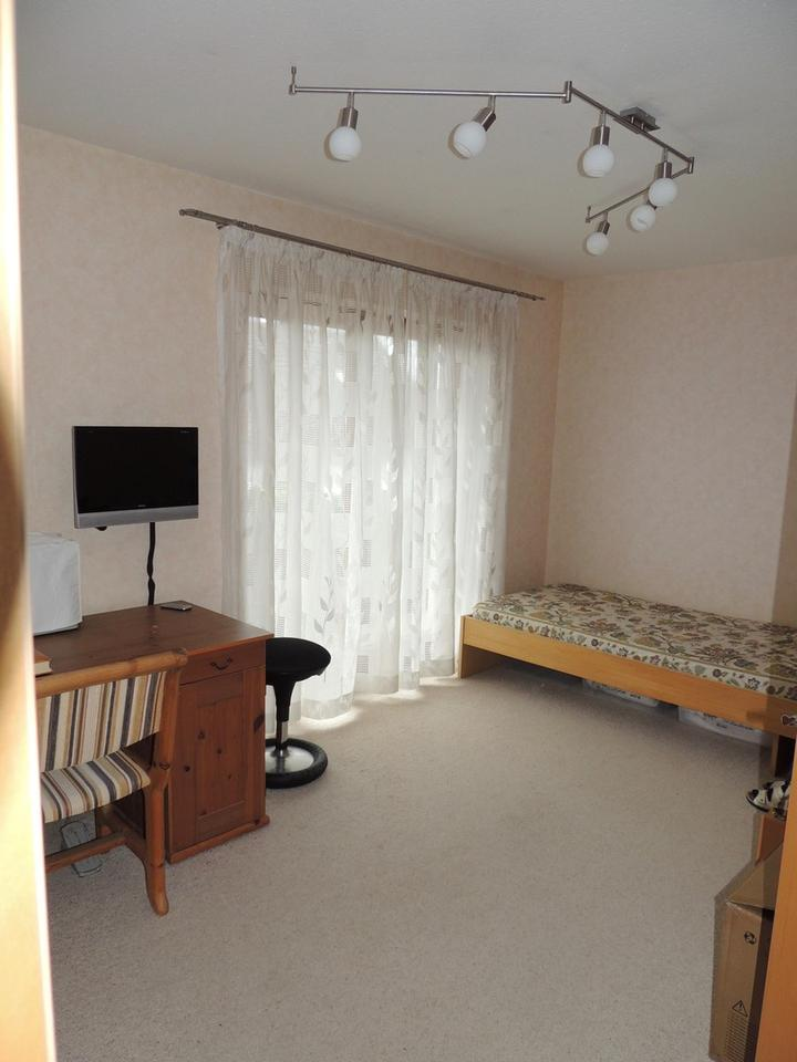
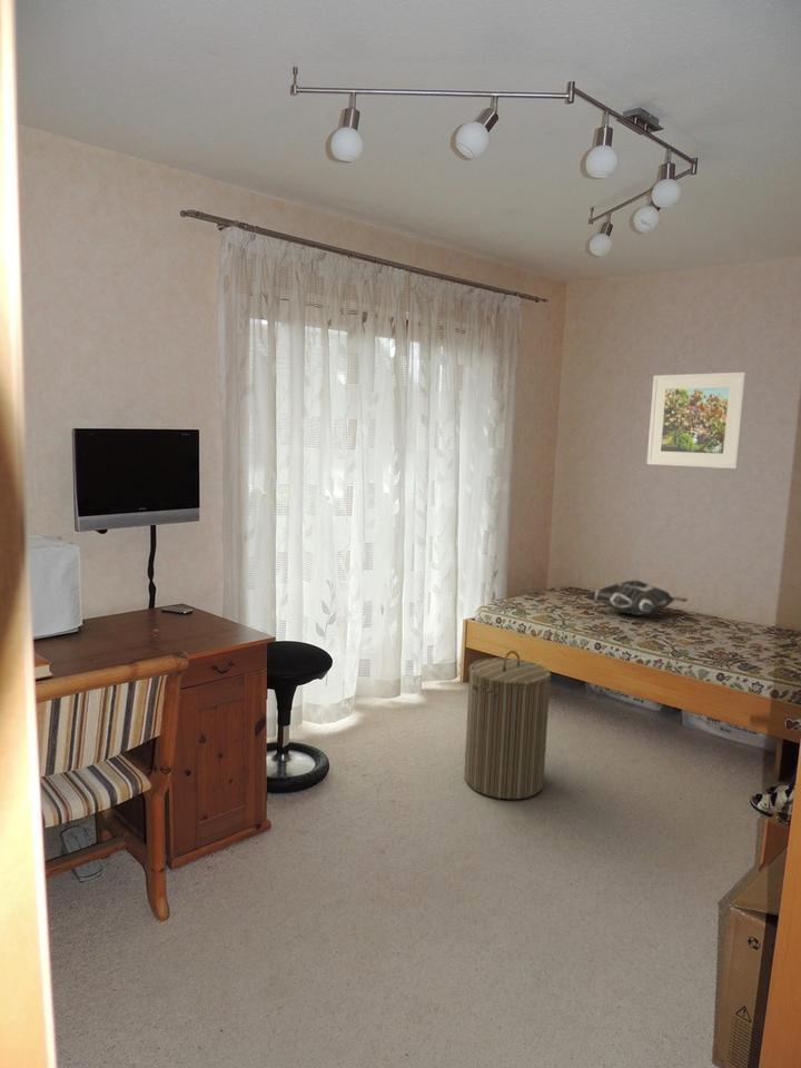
+ decorative pillow (636, 597)
+ laundry hamper (506, 716)
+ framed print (693, 421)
